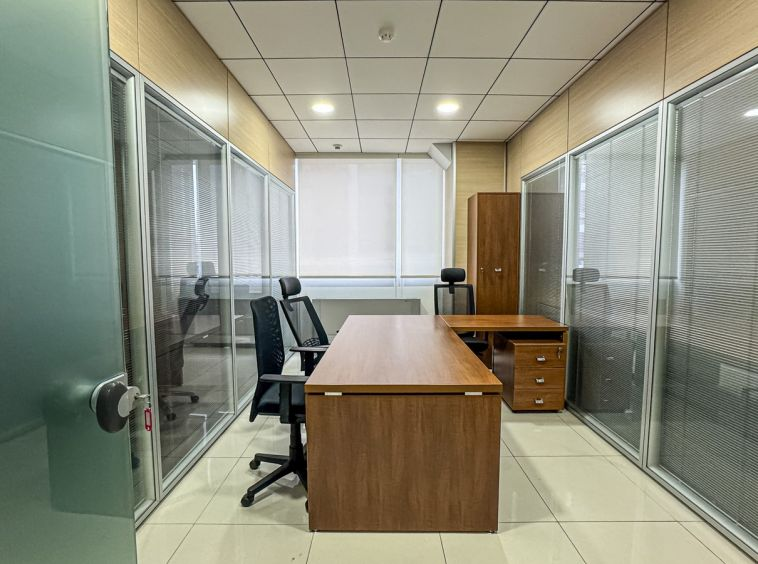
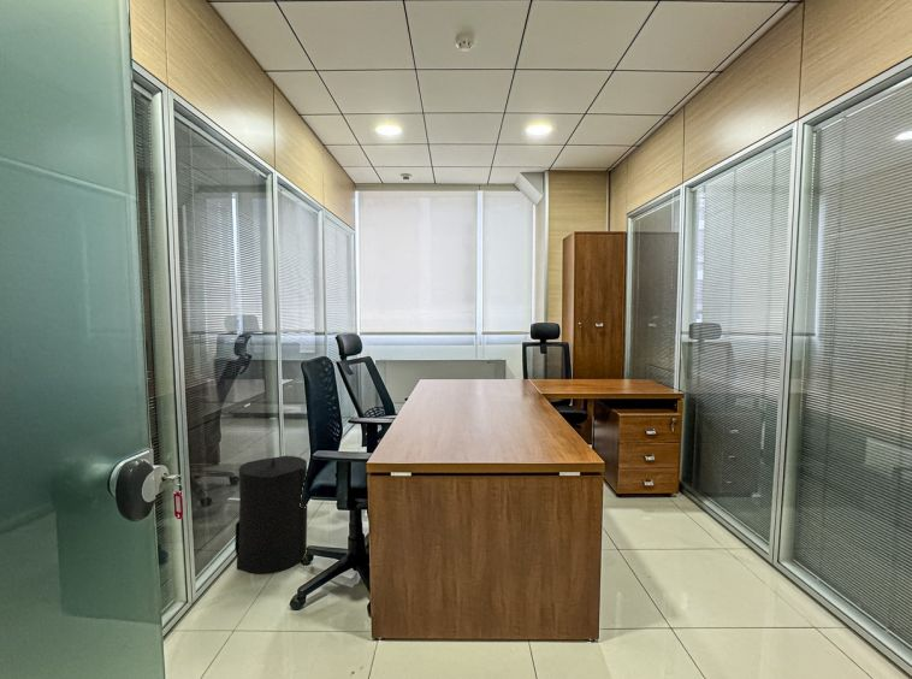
+ trash can (273, 507)
